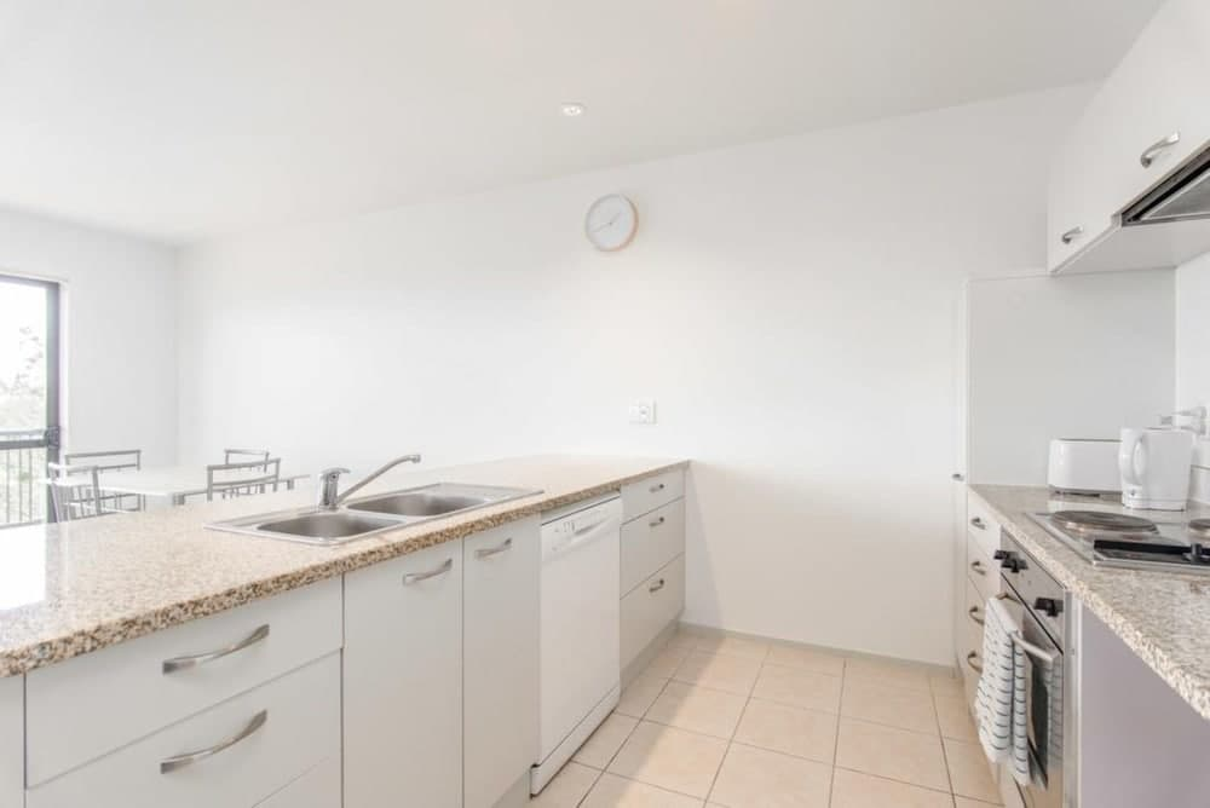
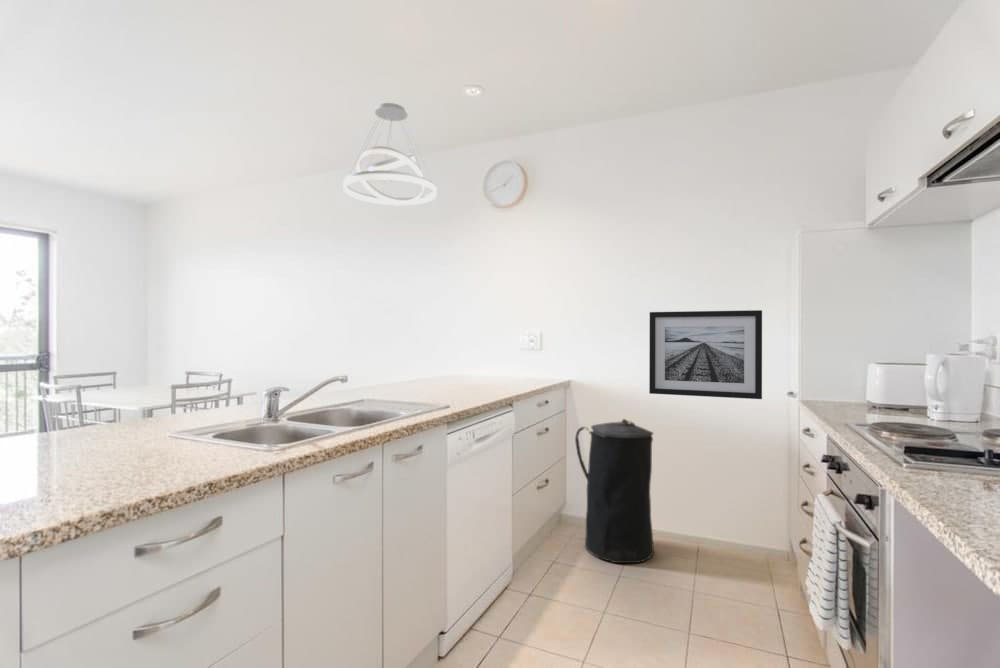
+ trash can (613, 483)
+ pendant light (391, 153)
+ wall art (703, 353)
